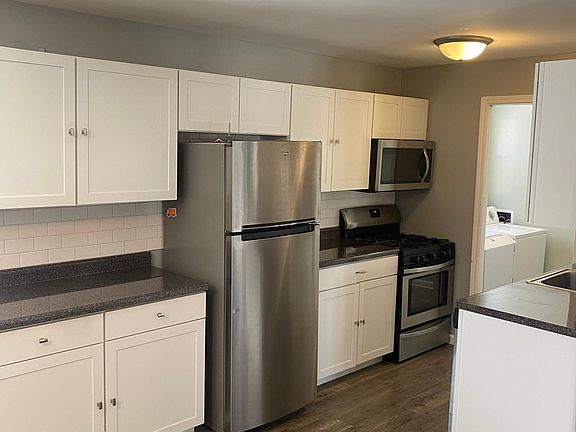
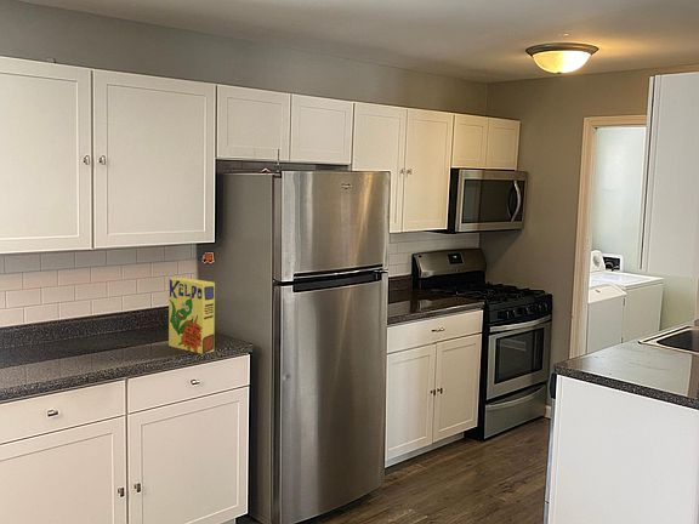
+ cereal box (191, 314)
